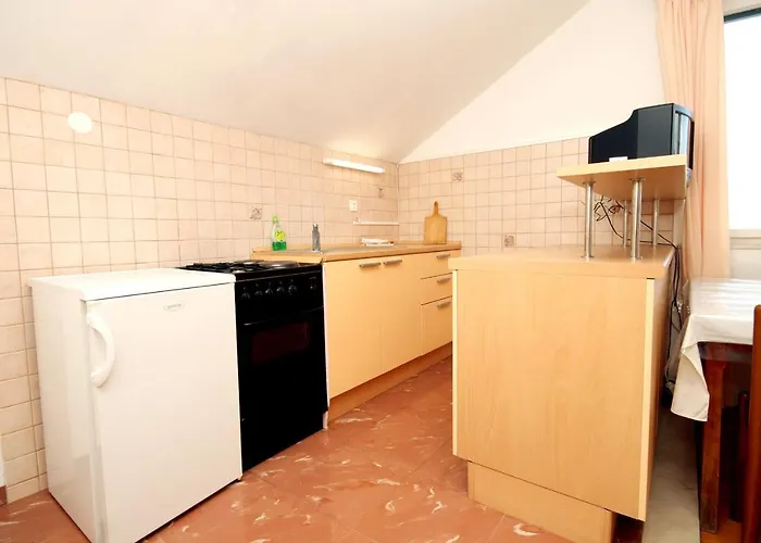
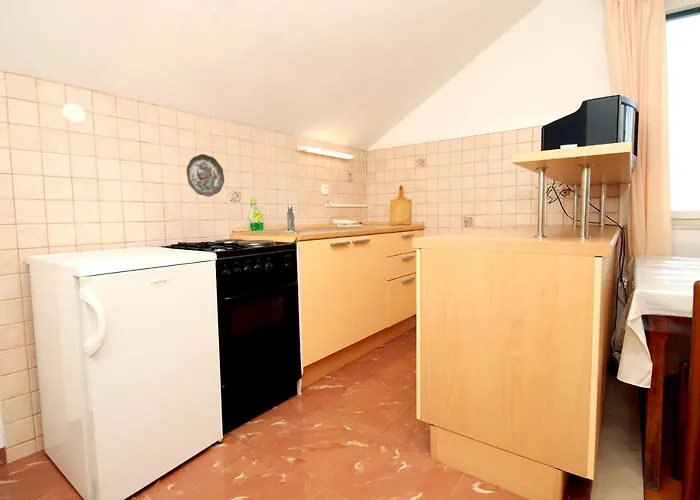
+ decorative plate (205, 175)
